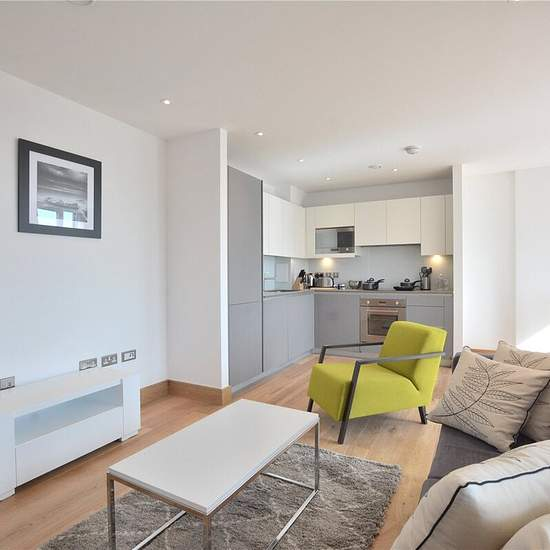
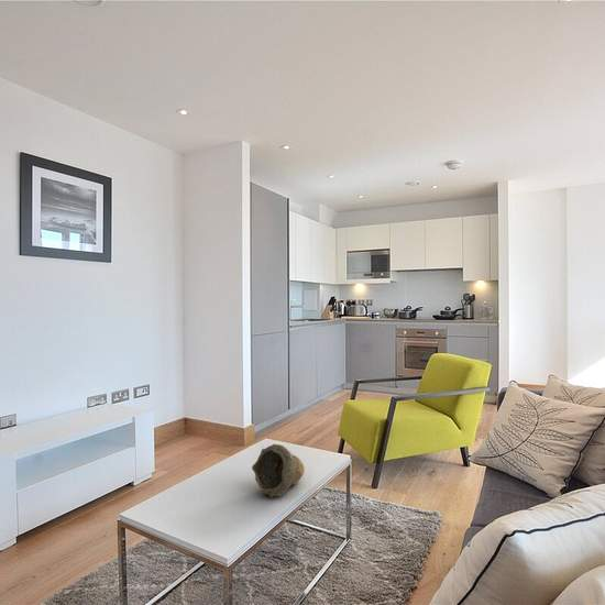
+ decorative bowl (283, 465)
